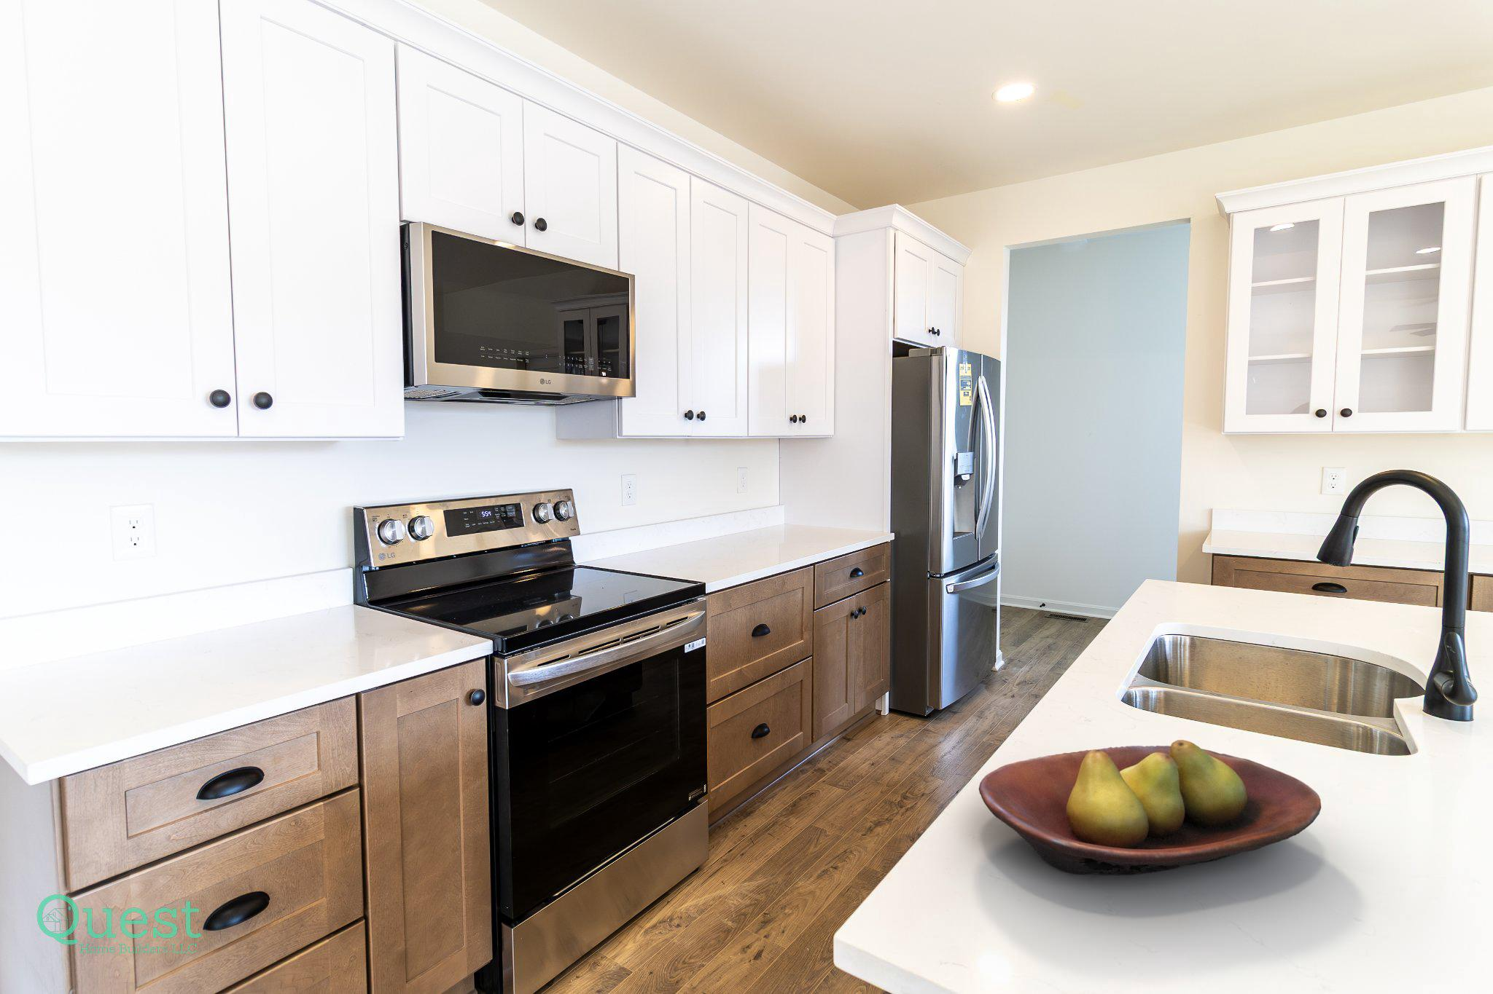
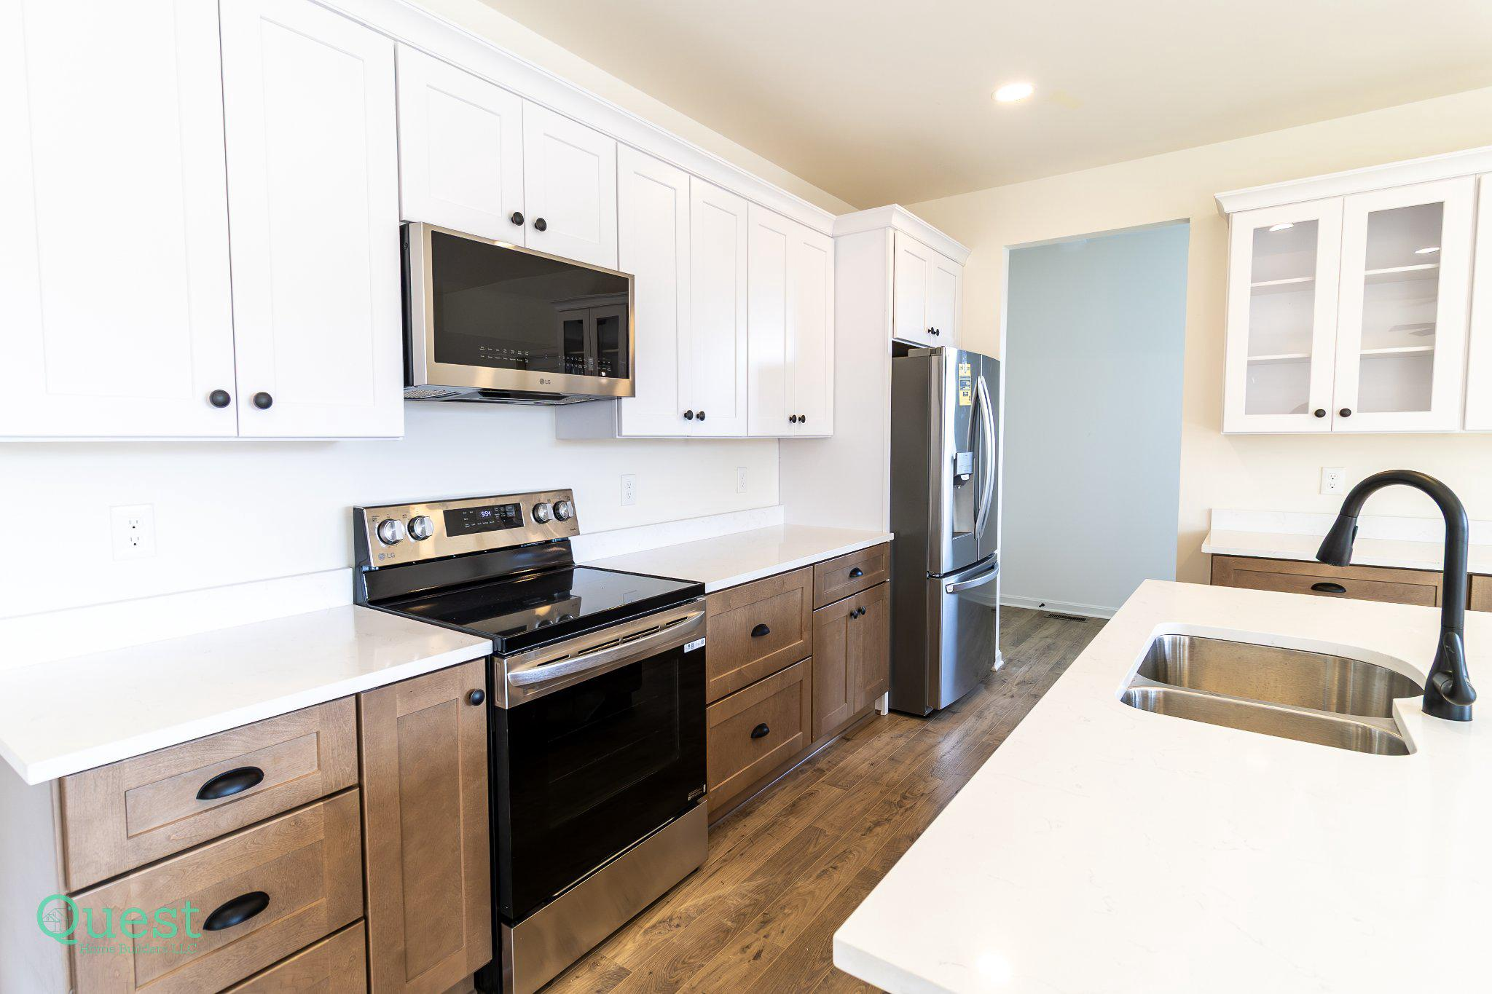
- fruit bowl (1144, 794)
